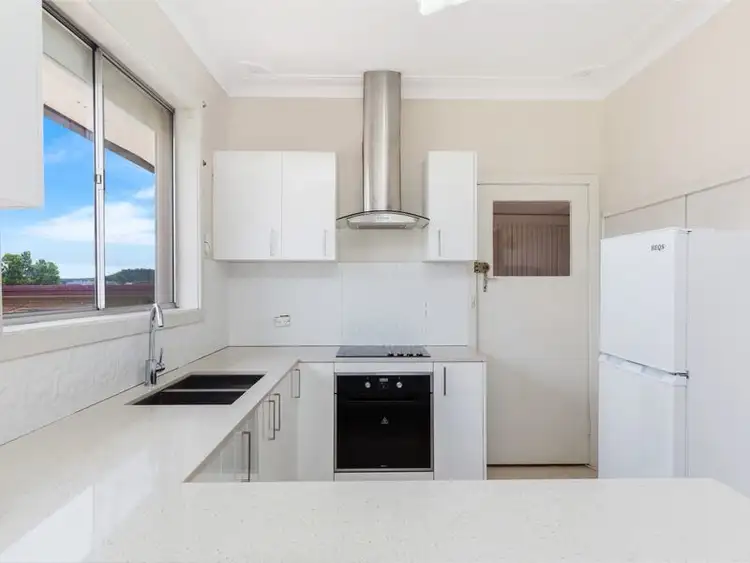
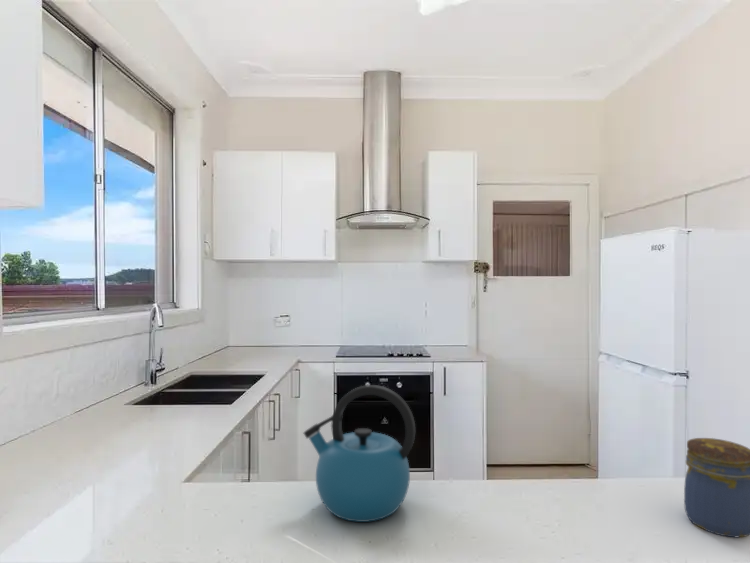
+ kettle (357, 445)
+ jar (719, 483)
